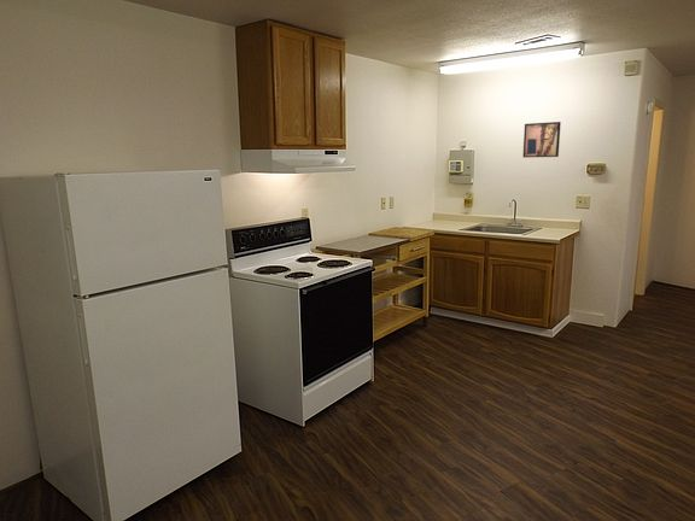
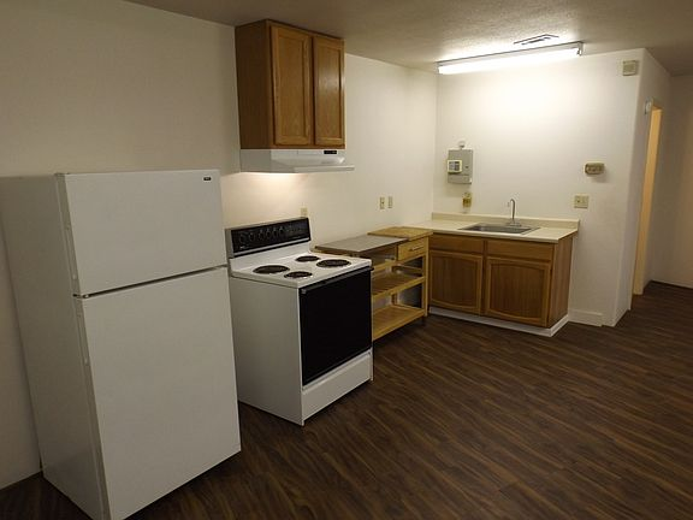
- wall art (541, 140)
